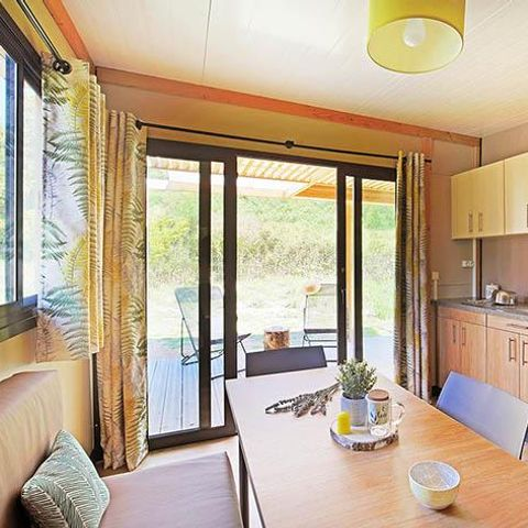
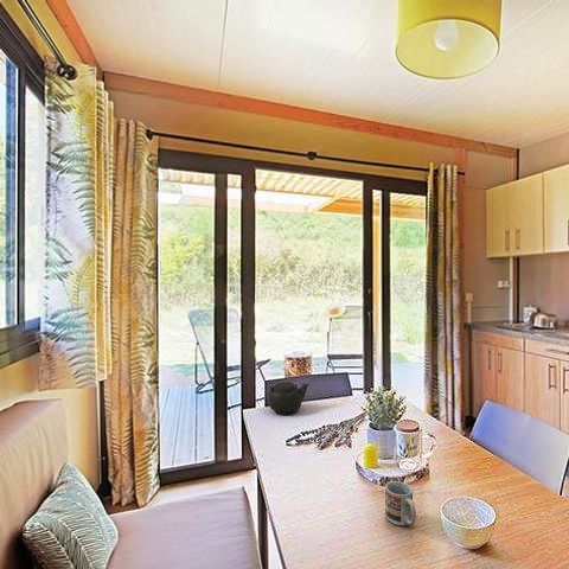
+ teapot (288, 397)
+ cup (402, 505)
